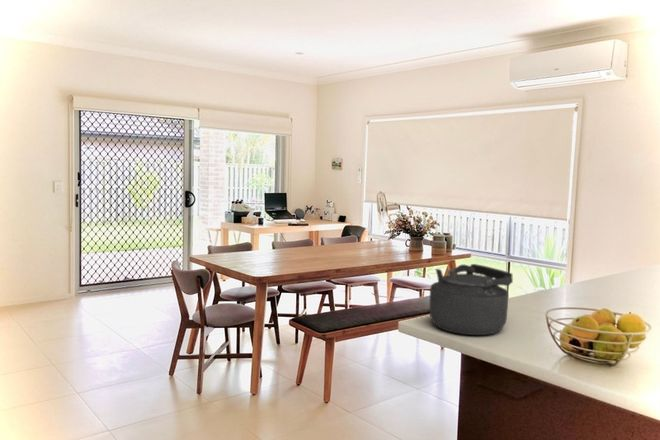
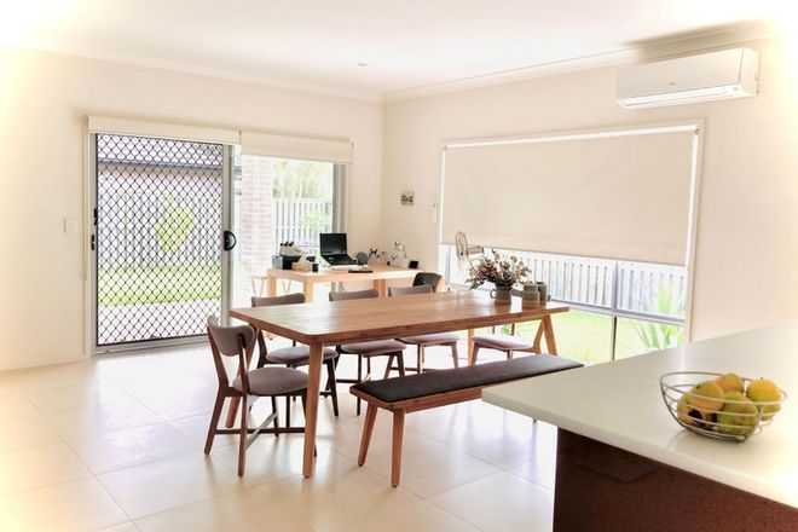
- kettle (468, 296)
